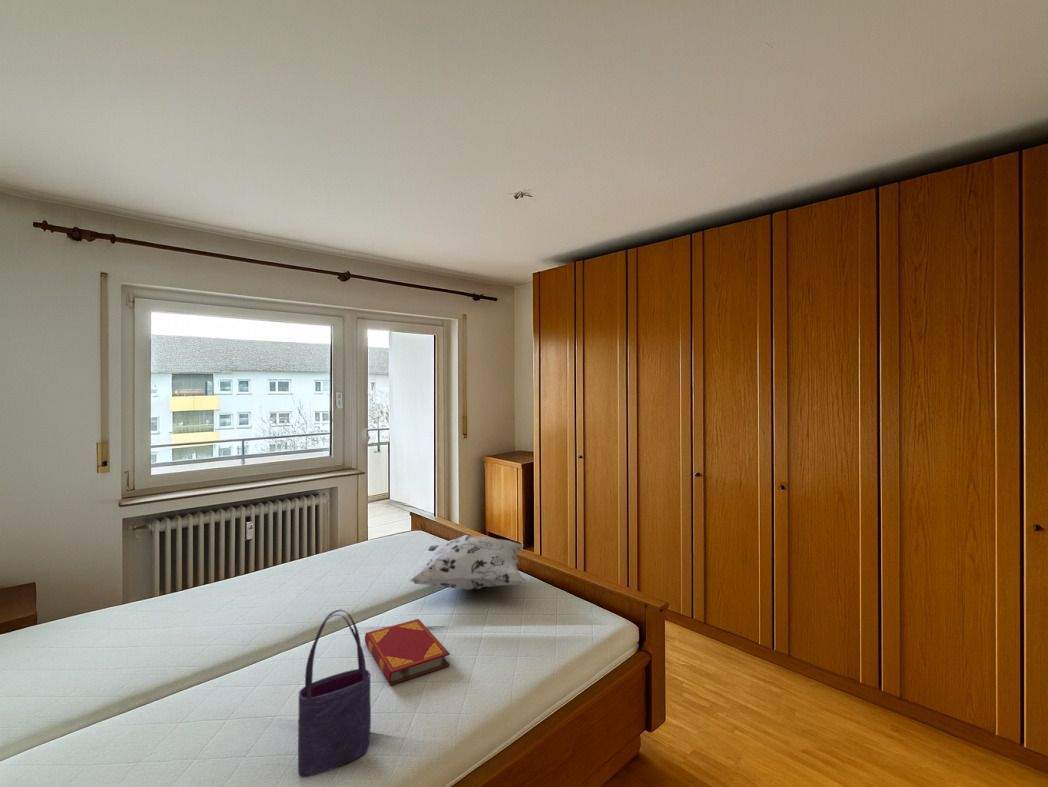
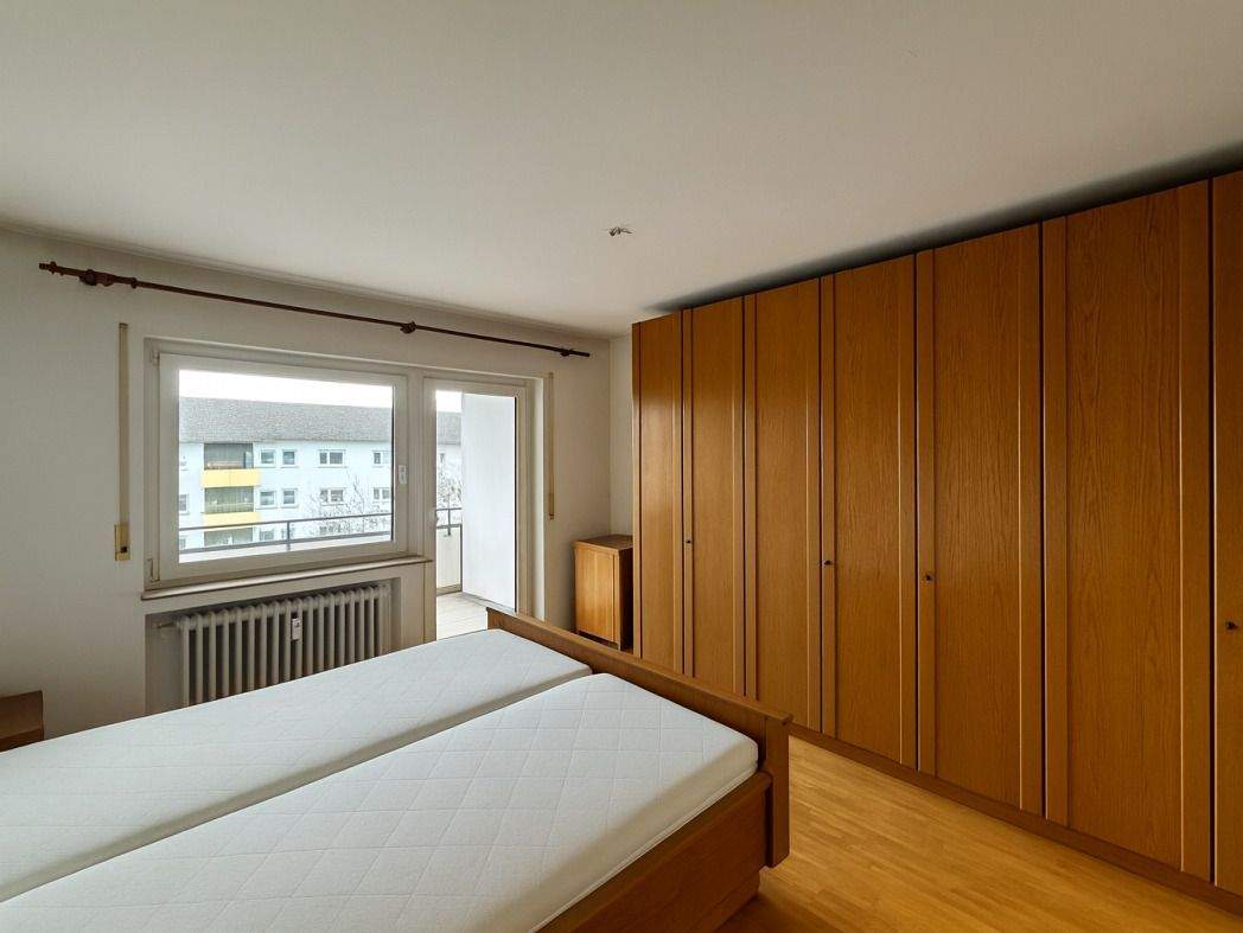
- decorative pillow (472, 561)
- hardback book (405, 648)
- tote bag (335, 685)
